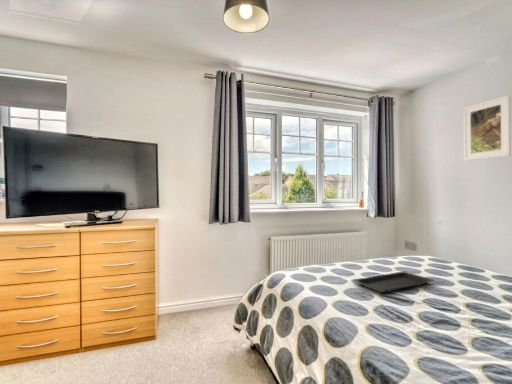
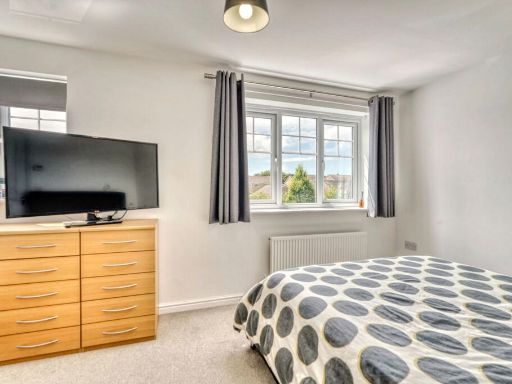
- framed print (485, 130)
- serving tray (393, 282)
